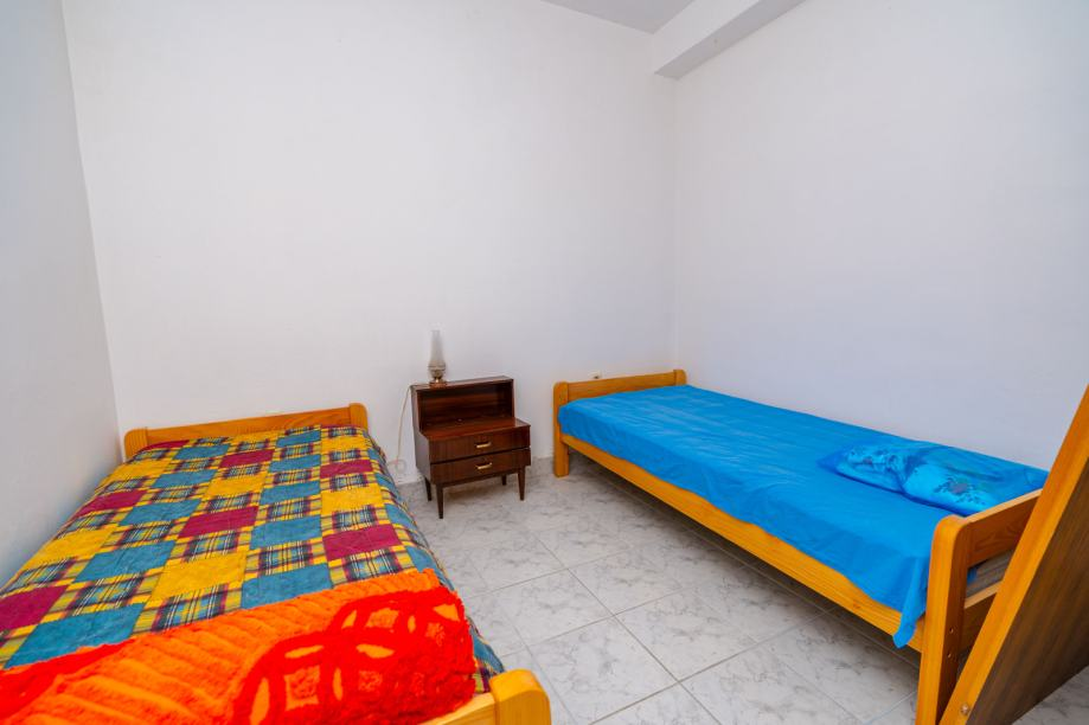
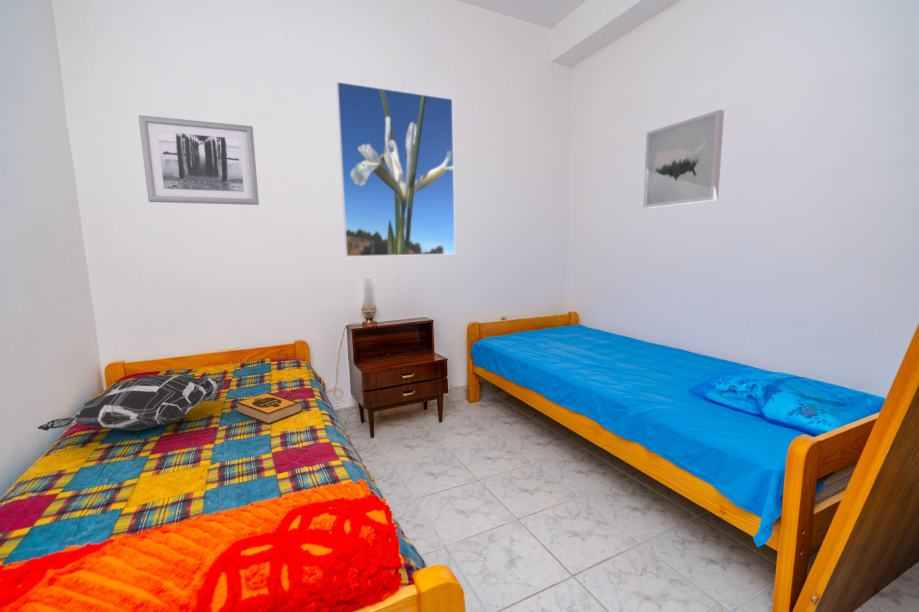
+ wall art (202, 162)
+ hardback book (270, 406)
+ wall art (679, 163)
+ decorative pillow (145, 402)
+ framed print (400, 175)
